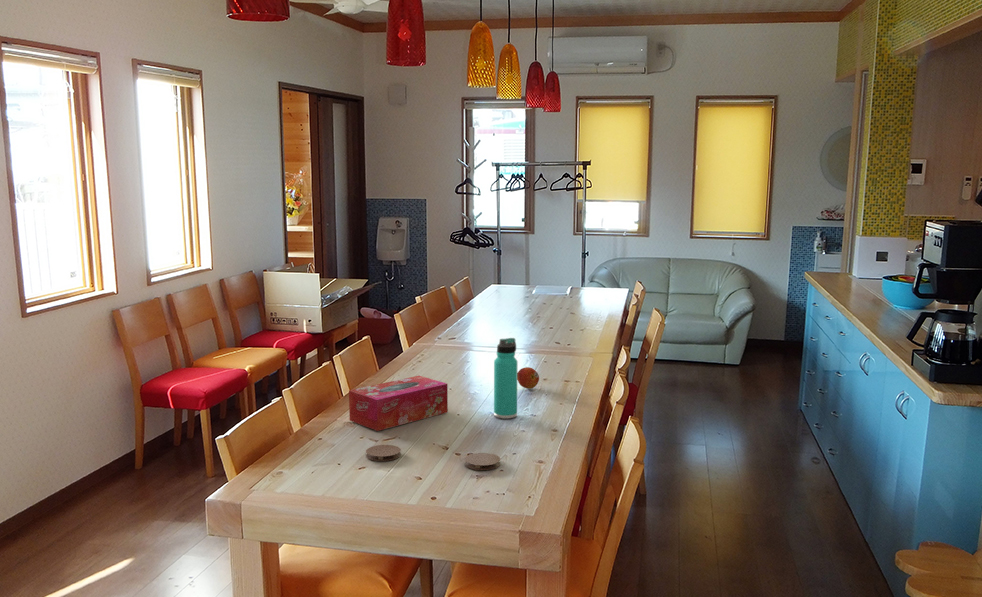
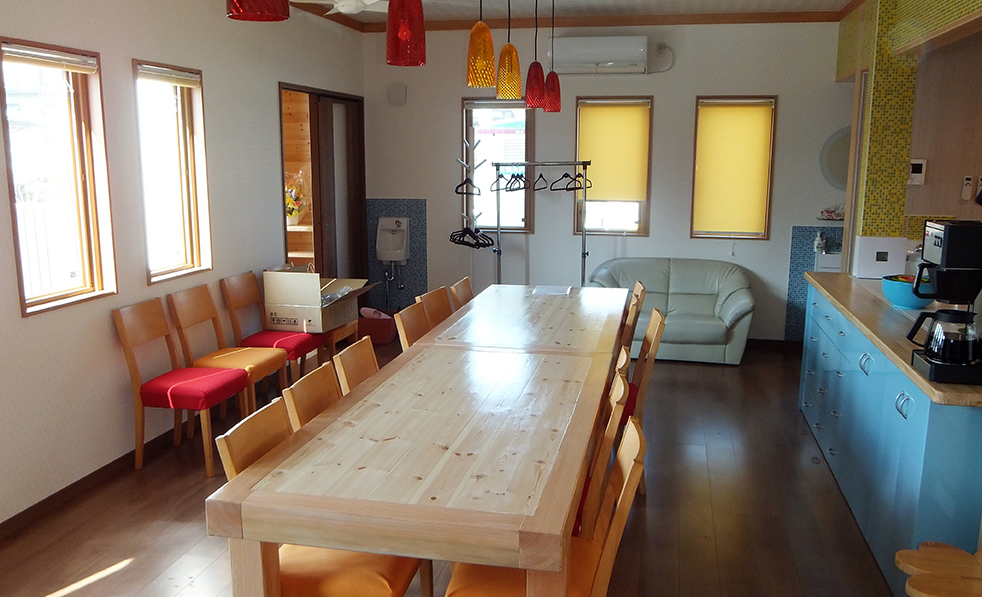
- fruit (528, 378)
- coaster (383, 452)
- coaster (482, 461)
- tissue box (399, 401)
- thermos bottle (505, 377)
